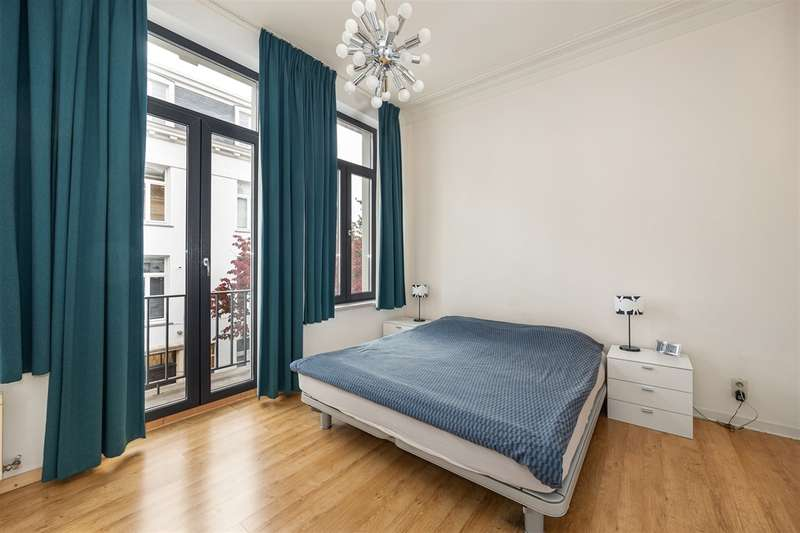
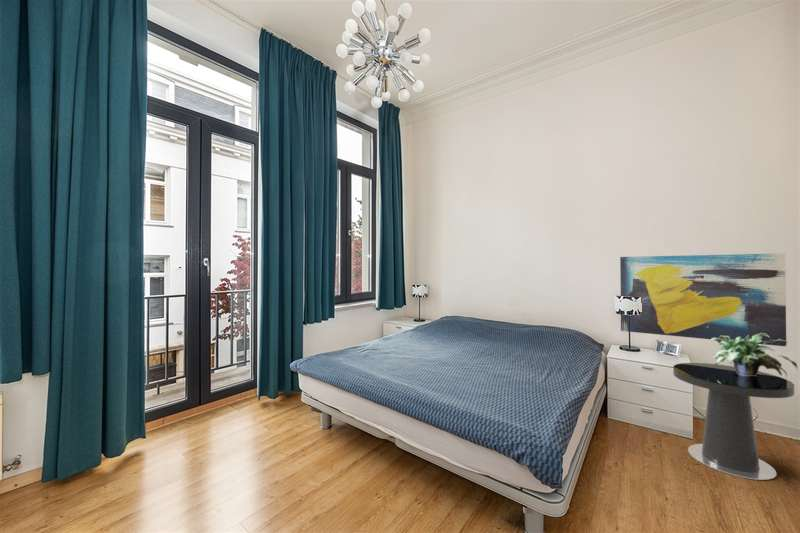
+ wall art (693, 296)
+ side table (728, 417)
+ potted plant (746, 352)
